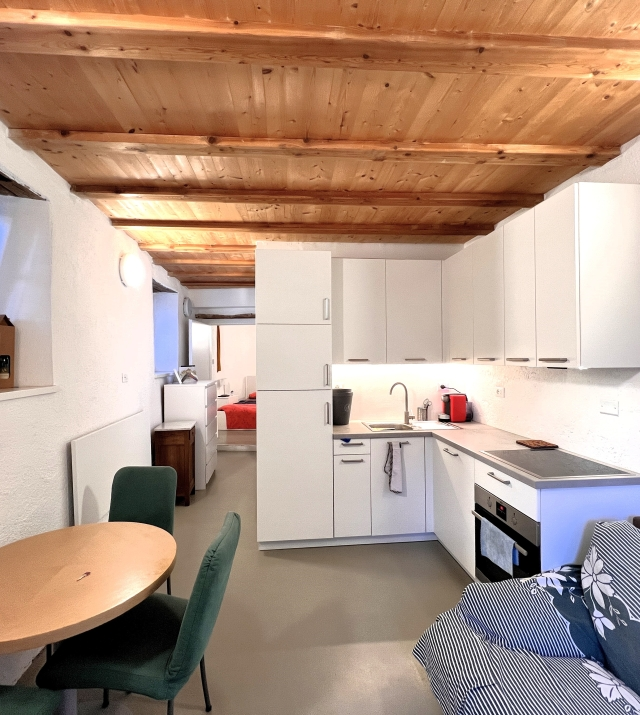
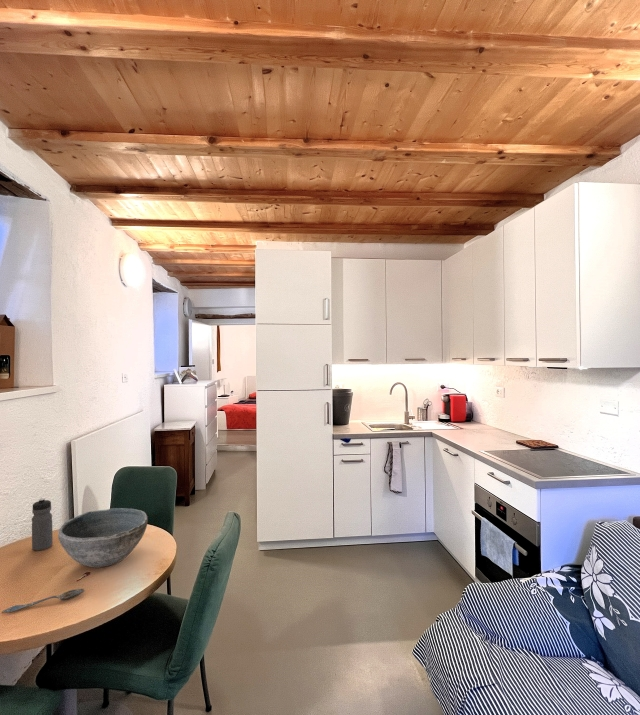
+ bowl (105, 540)
+ spoon (44, 600)
+ water bottle (42, 522)
